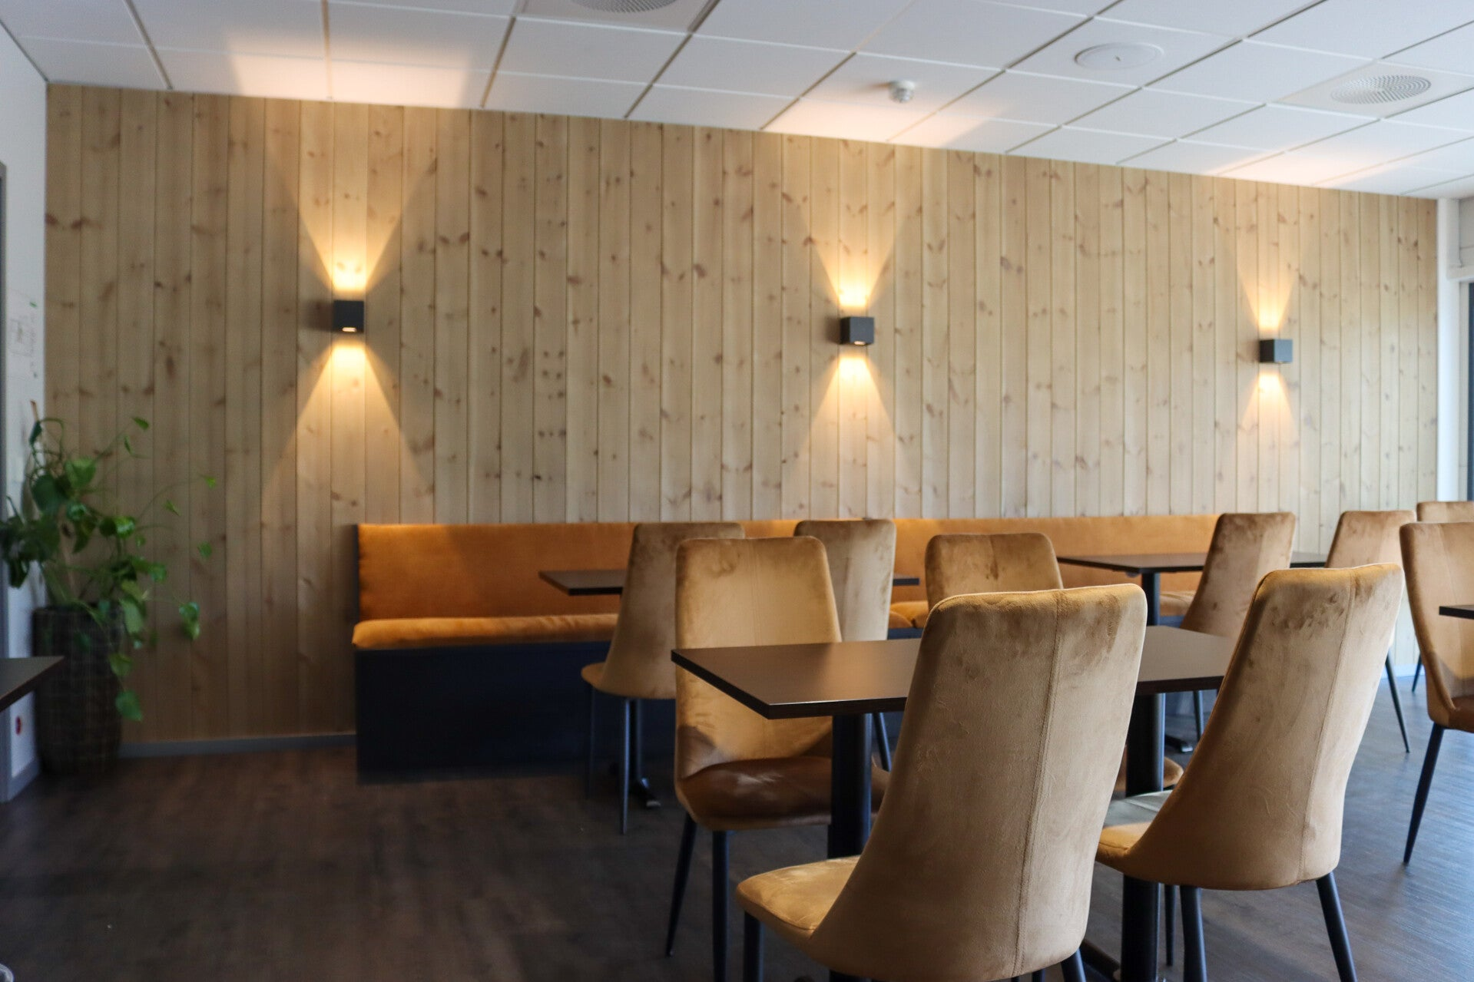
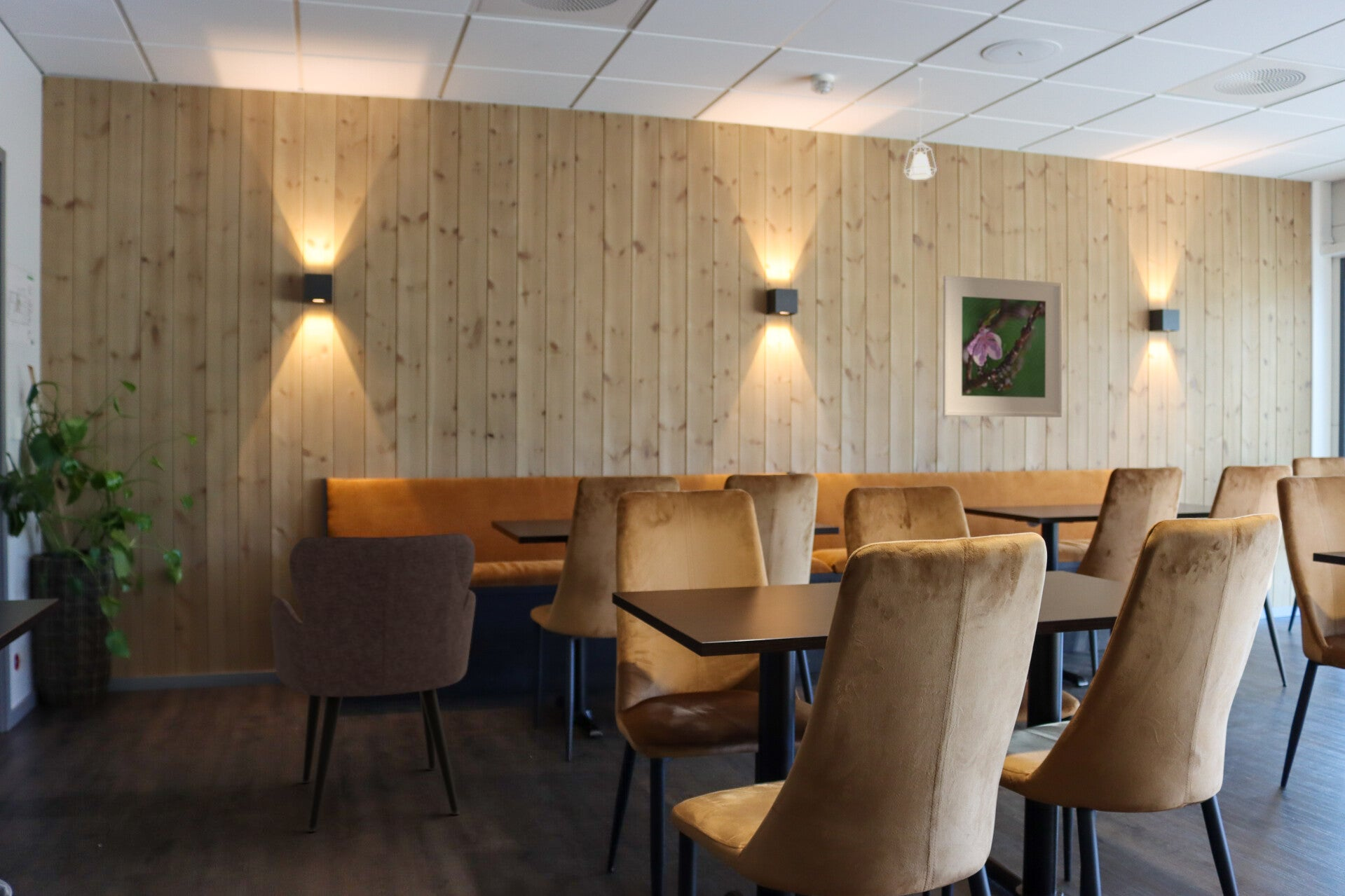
+ armchair (379, 665)
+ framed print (1004, 347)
+ pendant lamp (920, 127)
